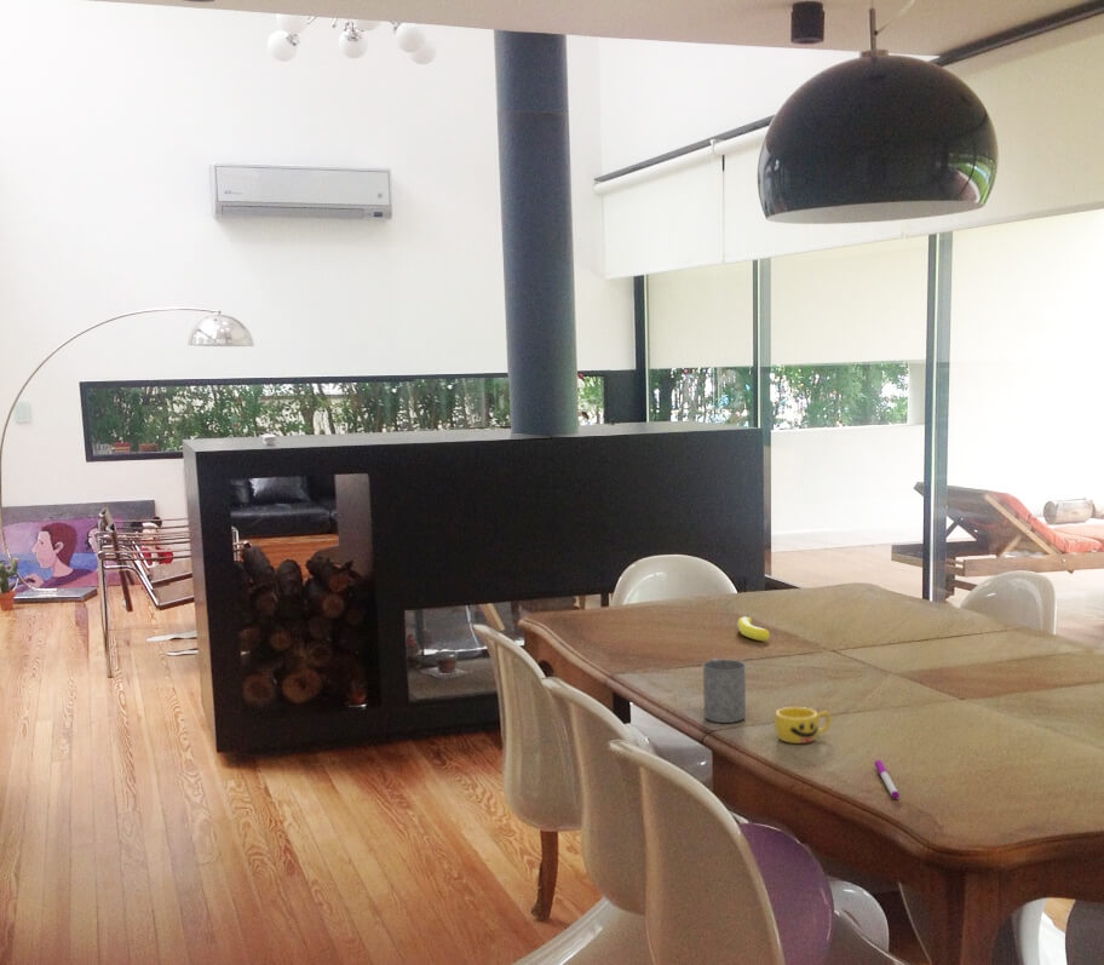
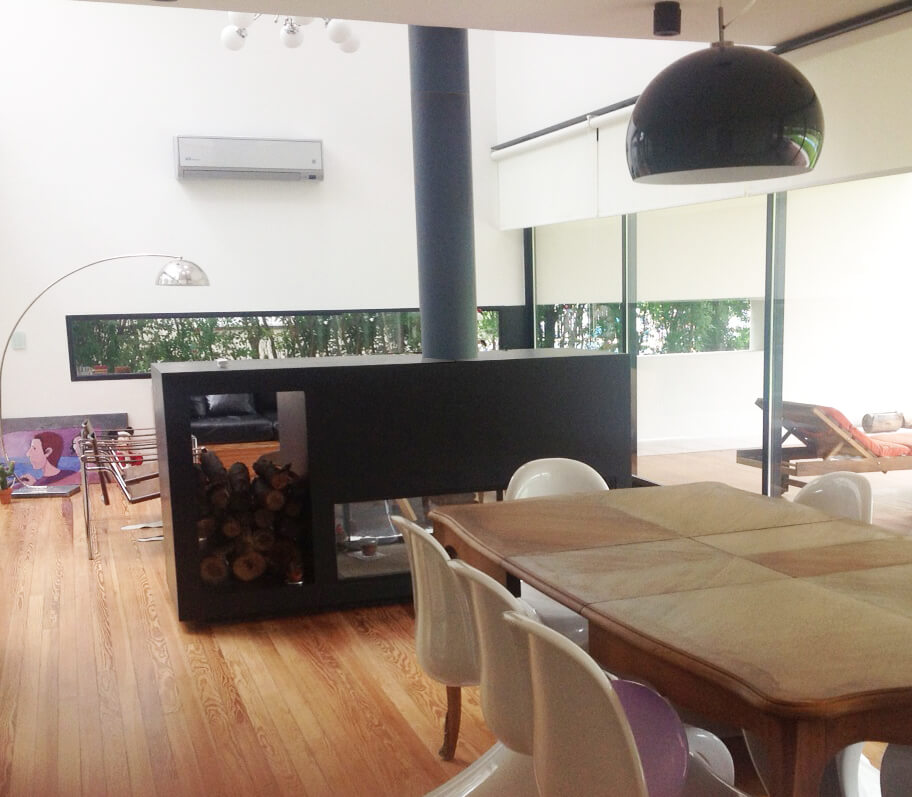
- cup (803, 724)
- pen (886, 779)
- mug (721, 688)
- banana (751, 627)
